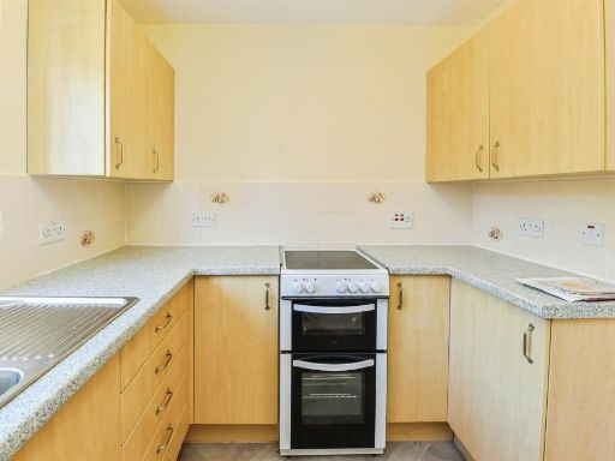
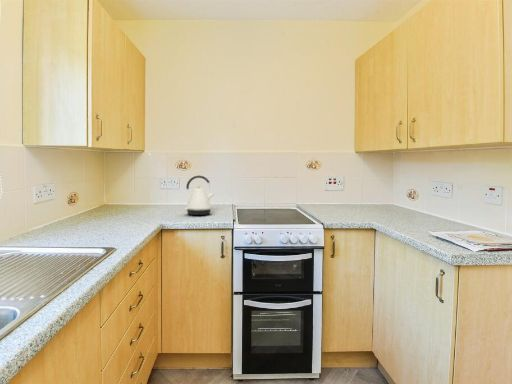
+ kettle (199, 194)
